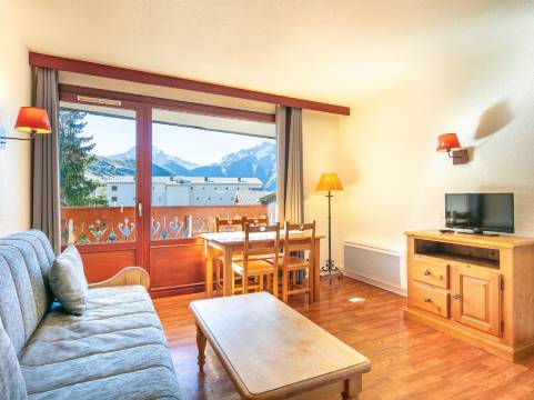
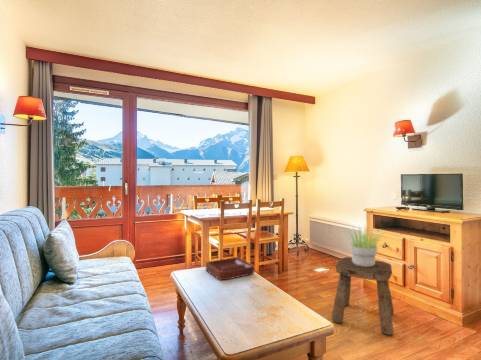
+ stool (363, 278)
+ potted plant (363, 246)
+ decorative tray (229, 267)
